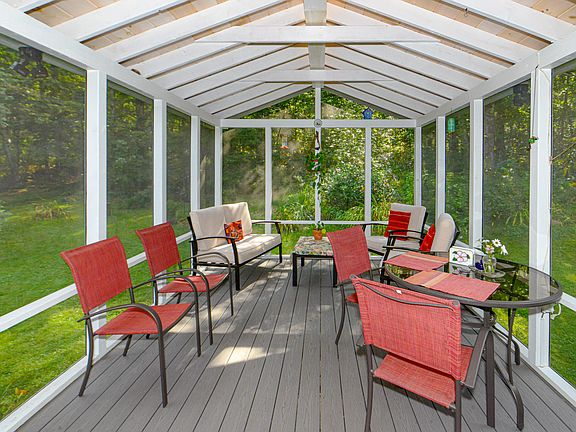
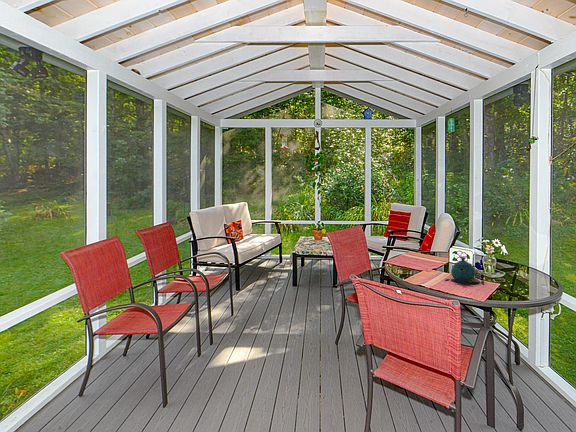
+ teapot (464, 268)
